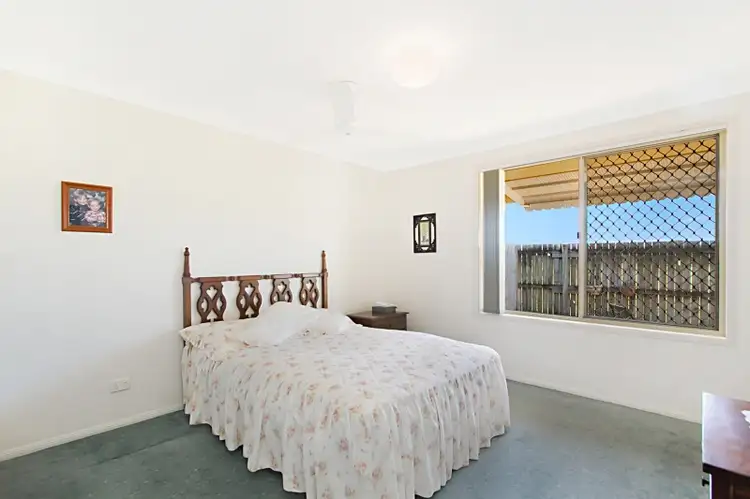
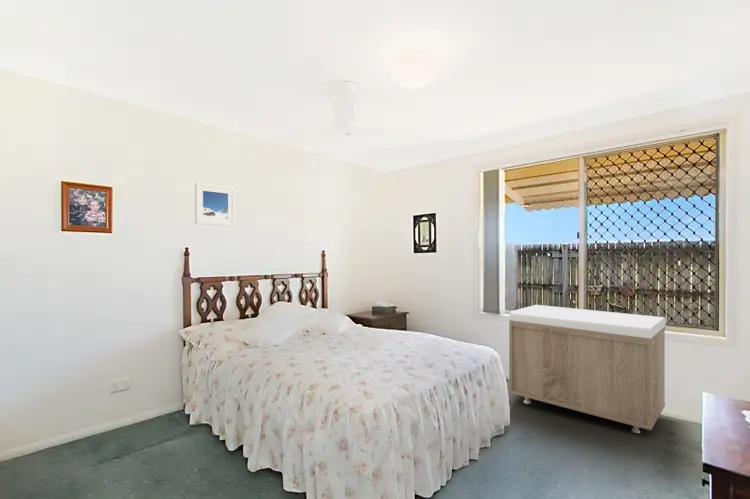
+ storage bench (584, 361)
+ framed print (215, 205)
